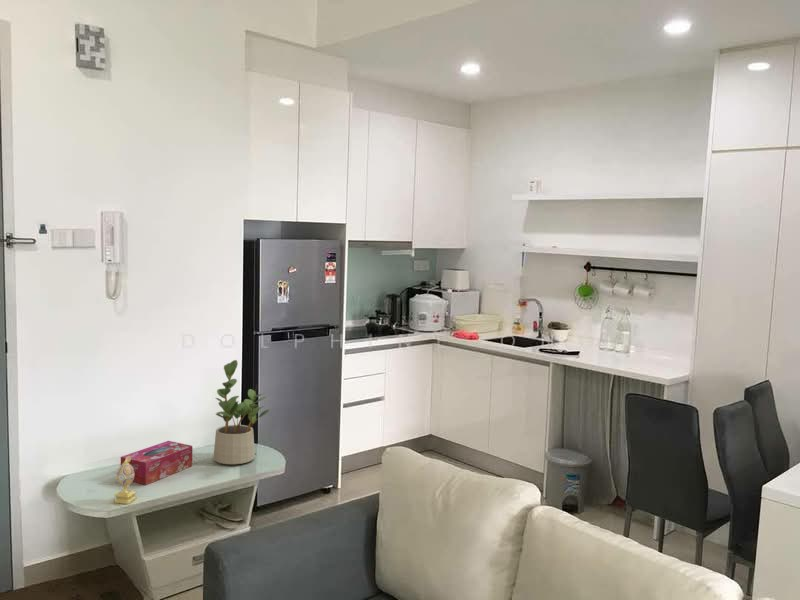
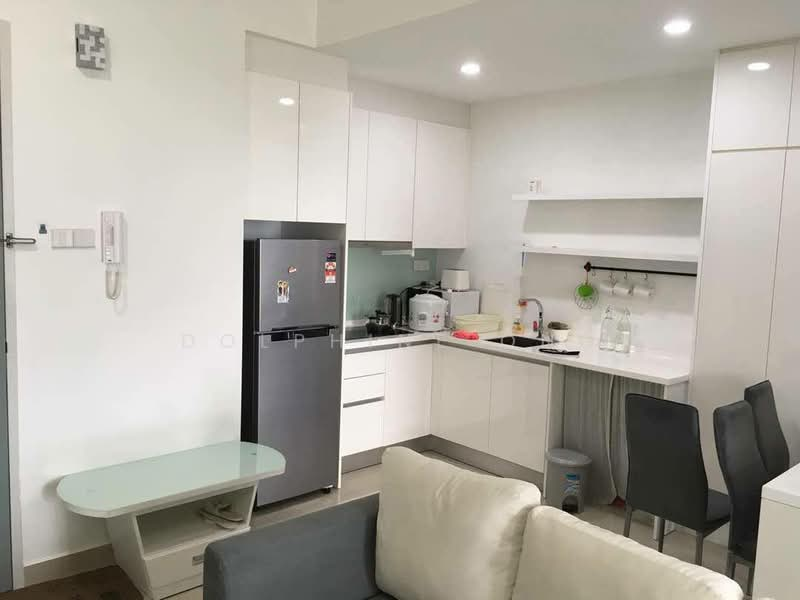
- tissue box (157, 461)
- decorative egg (125, 479)
- potted plant (241, 410)
